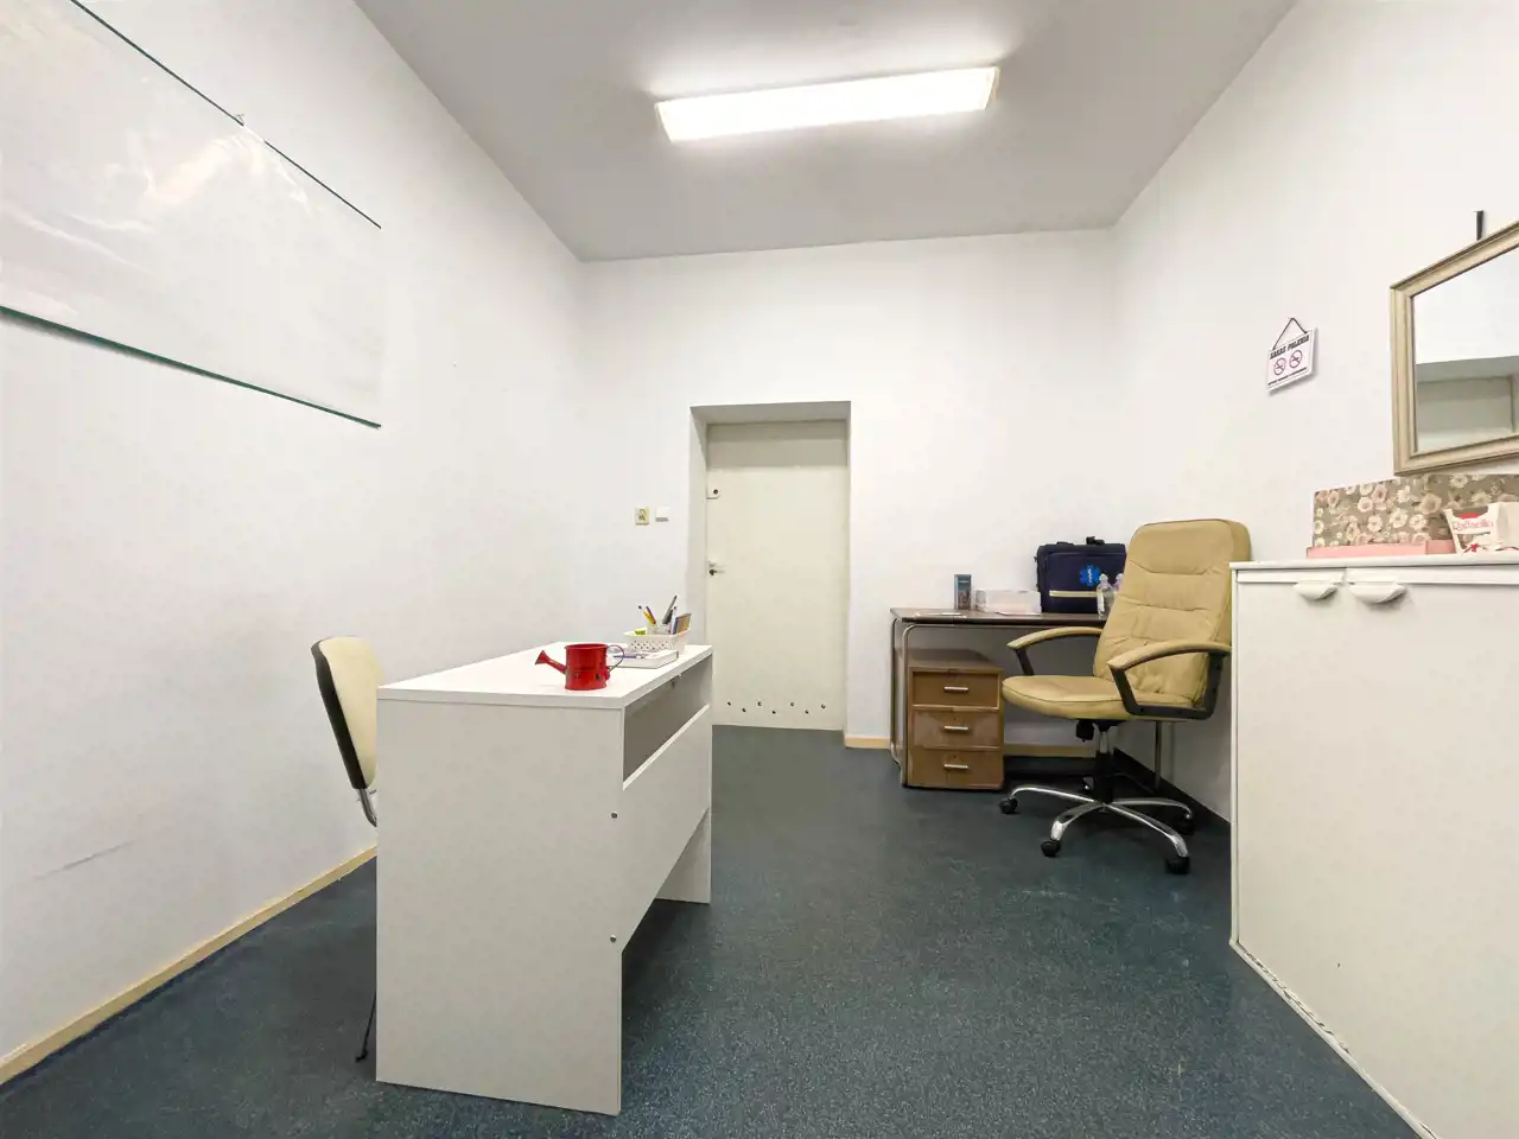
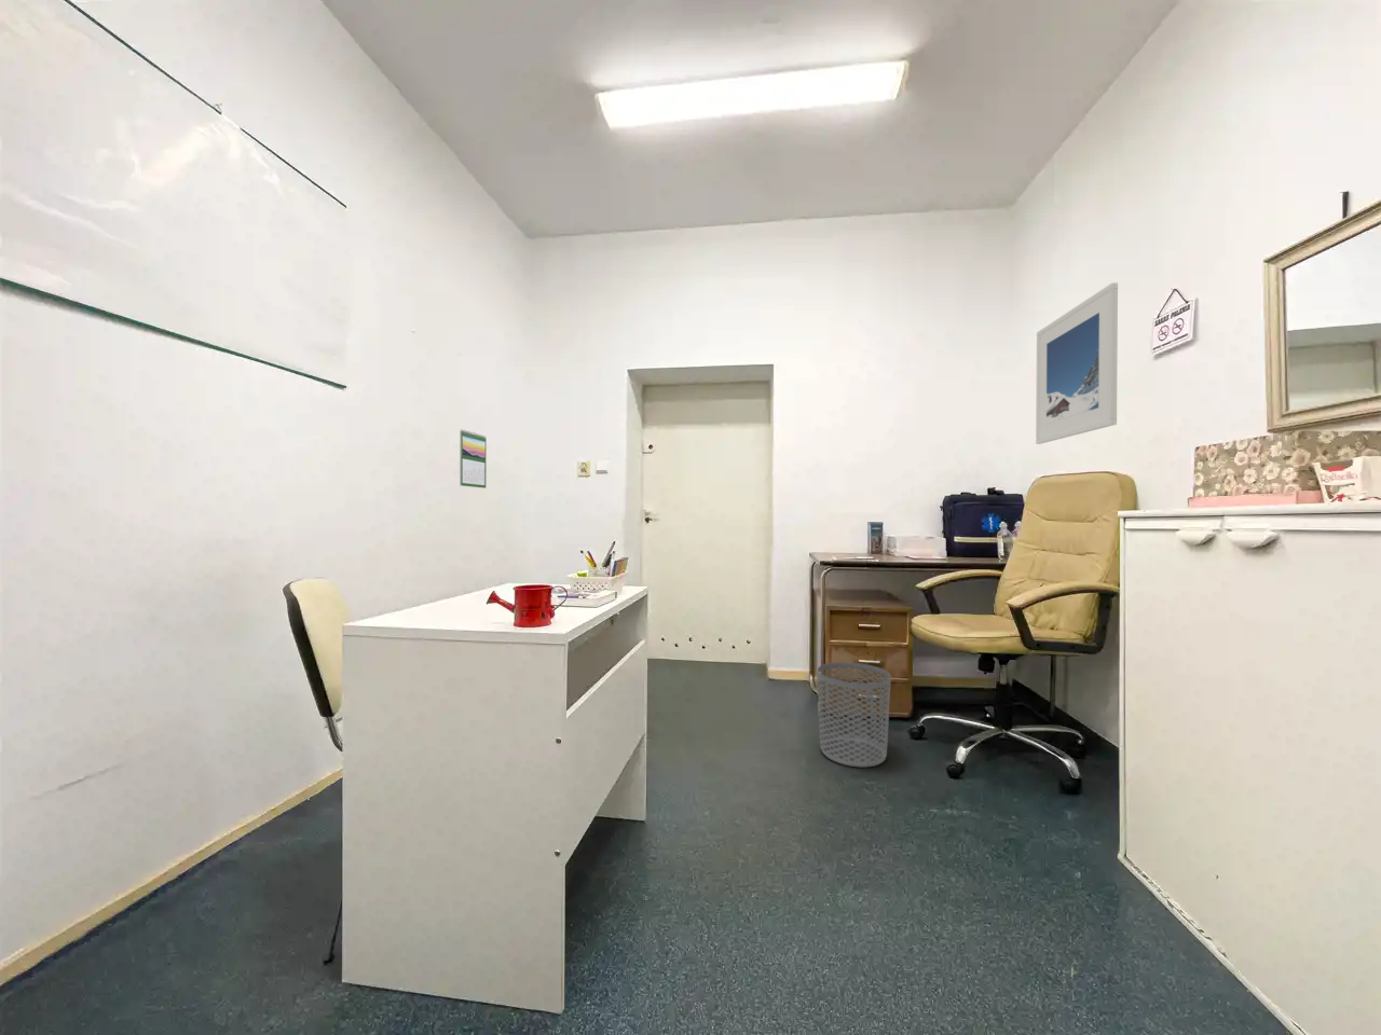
+ waste bin (853, 712)
+ calendar (473, 459)
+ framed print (1071, 373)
